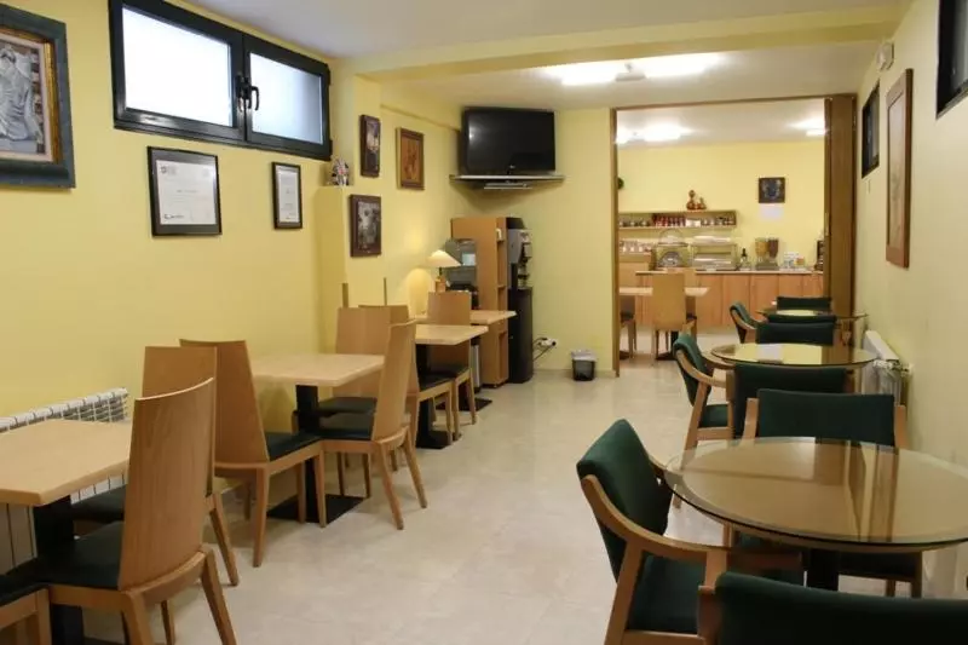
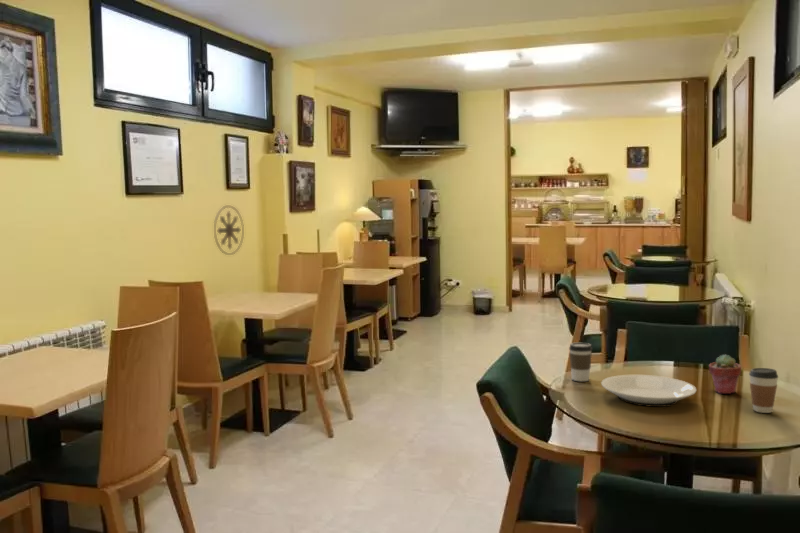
+ medallion (229, 230)
+ coffee cup (763, 390)
+ potted succulent (724, 372)
+ coffee cup (580, 361)
+ plate (647, 392)
